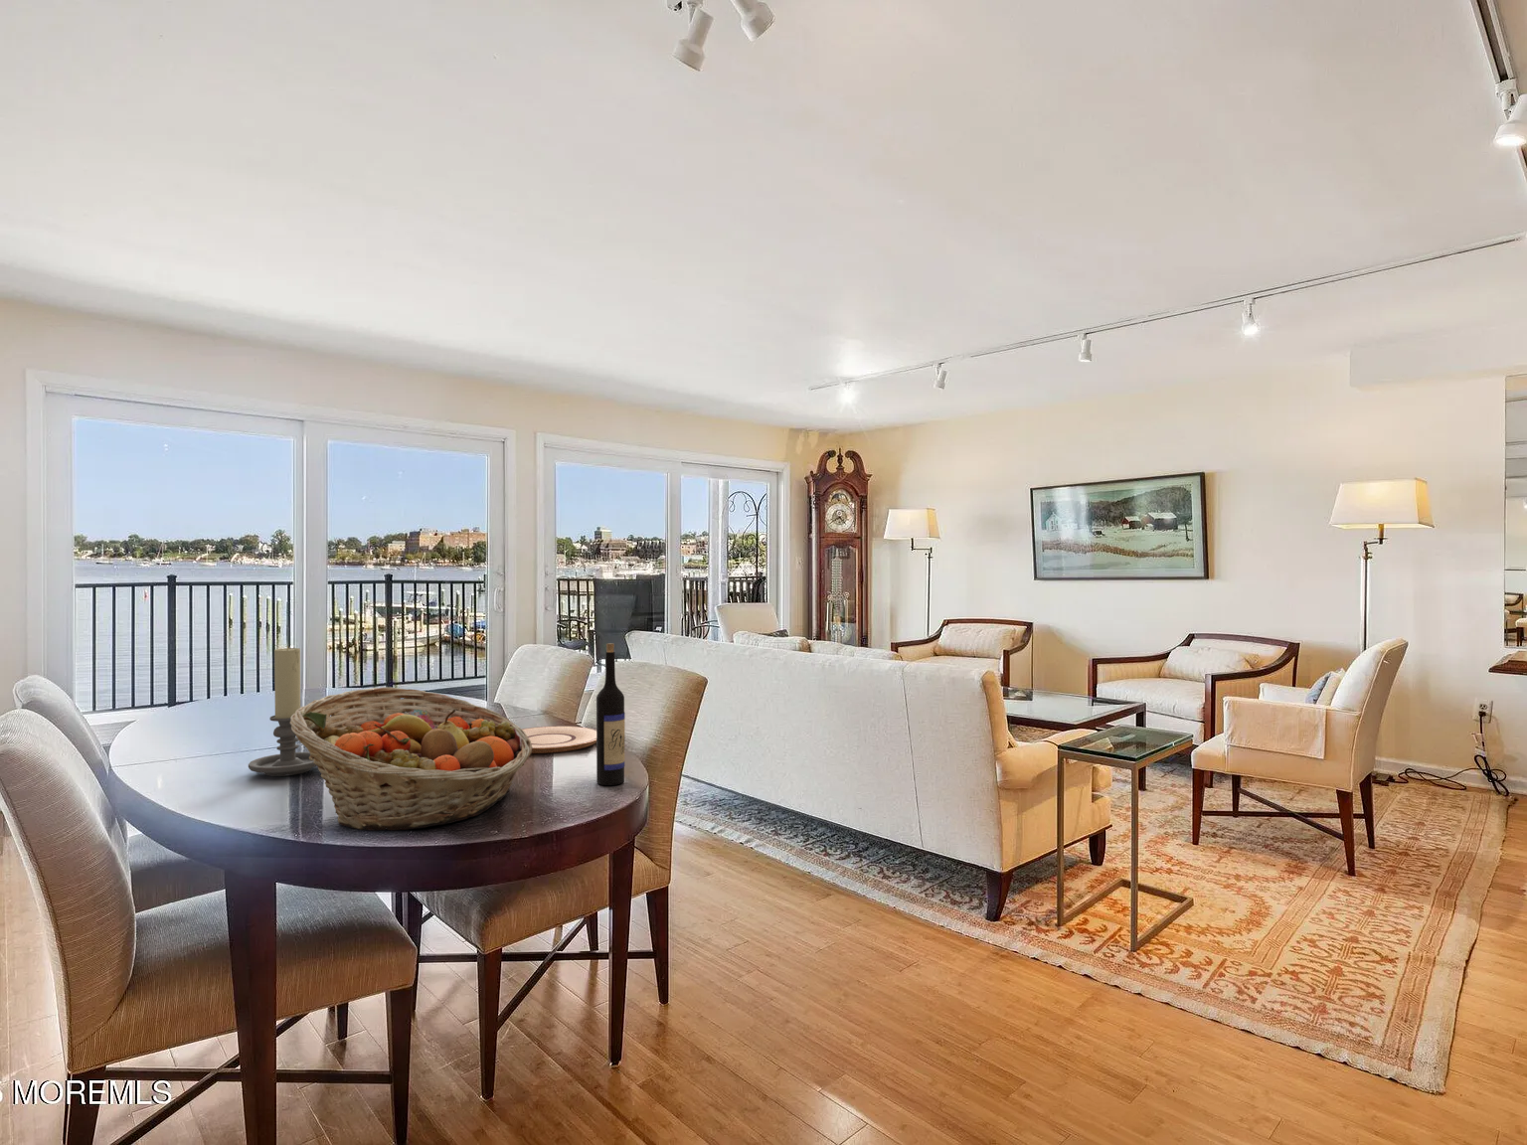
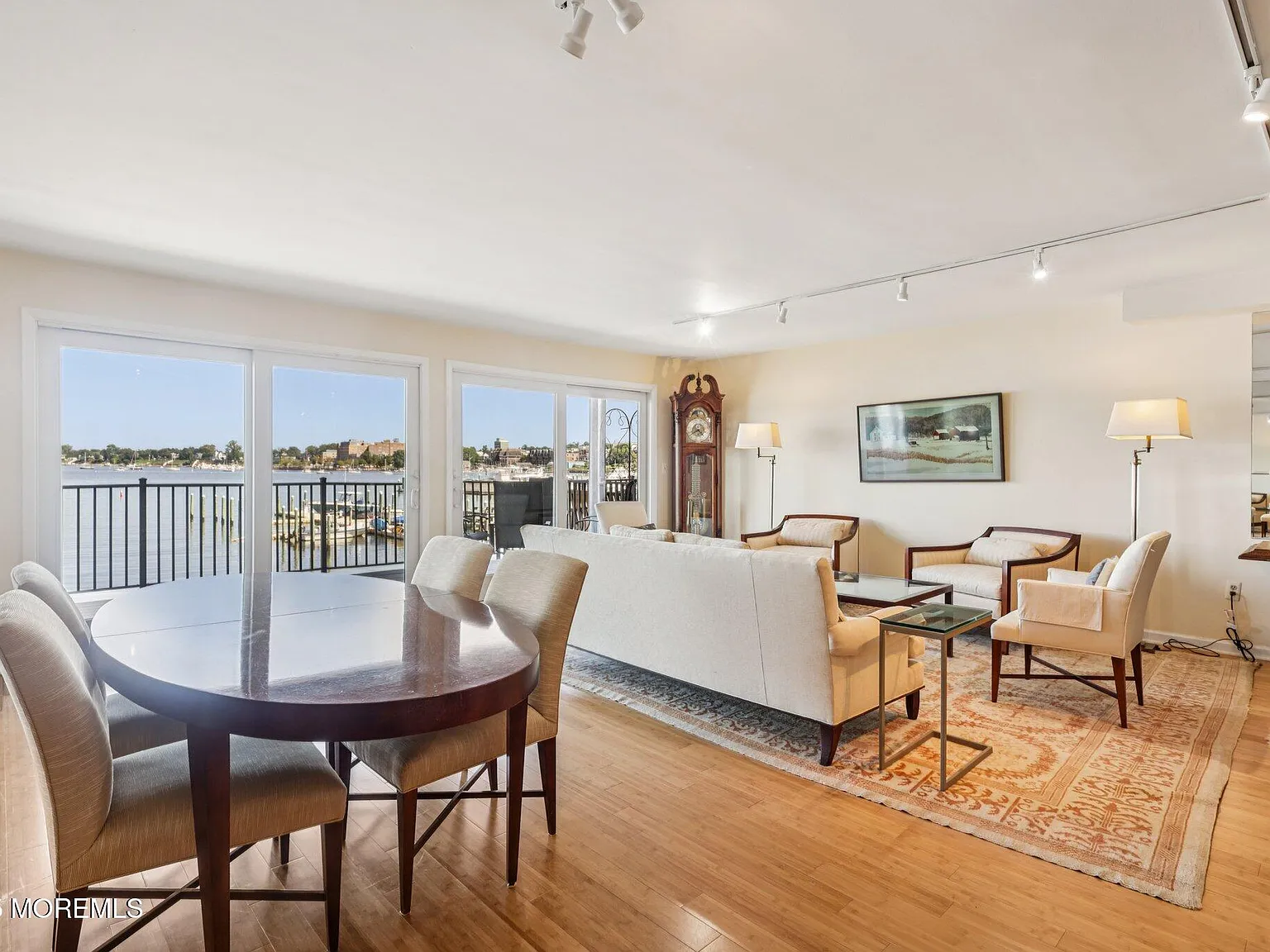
- plate (548, 738)
- wine bottle (611, 713)
- fruit basket (420, 749)
- candle holder (295, 708)
